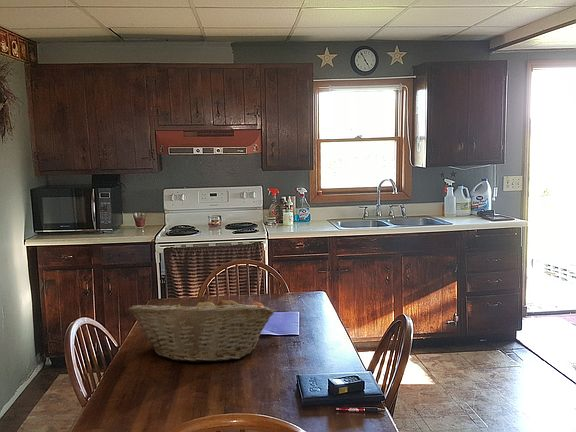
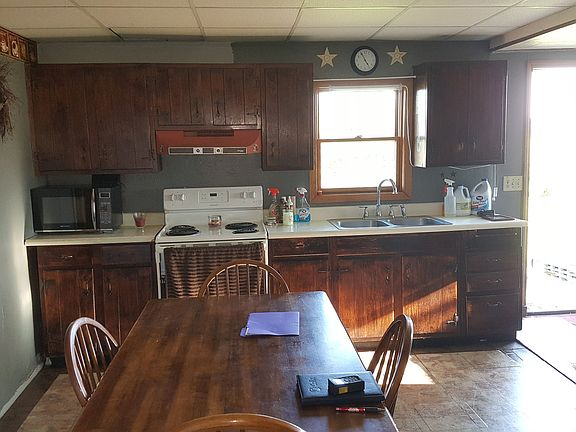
- fruit basket (202, 321)
